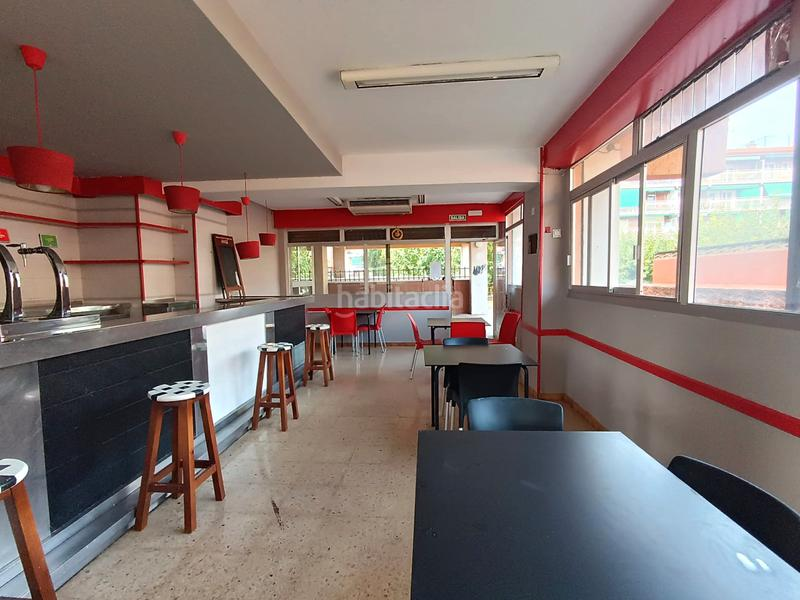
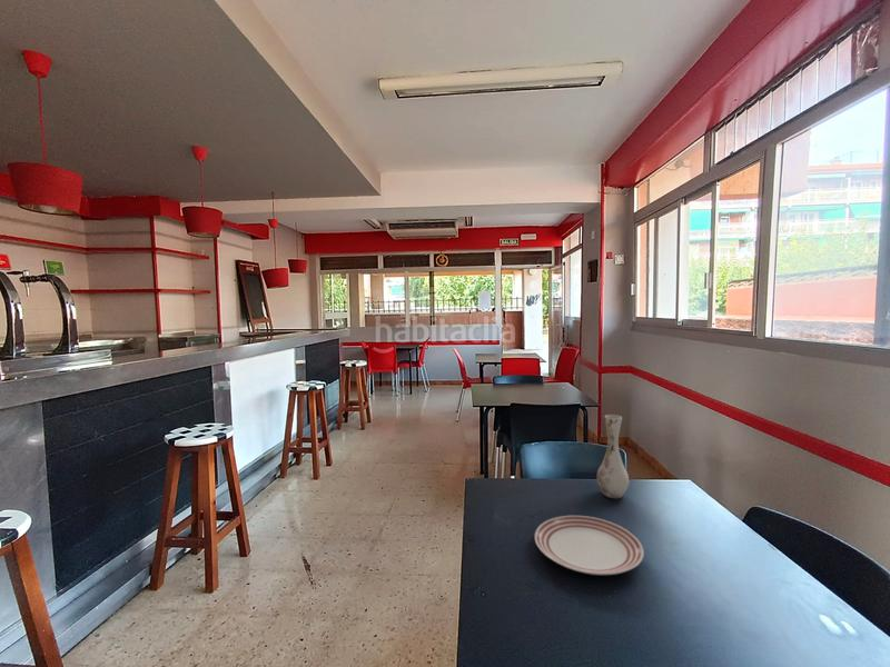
+ dinner plate (586, 545)
+ vase (612, 455)
